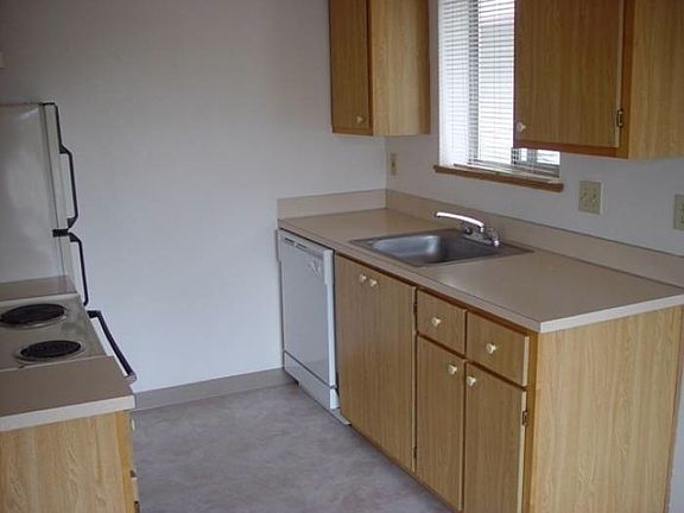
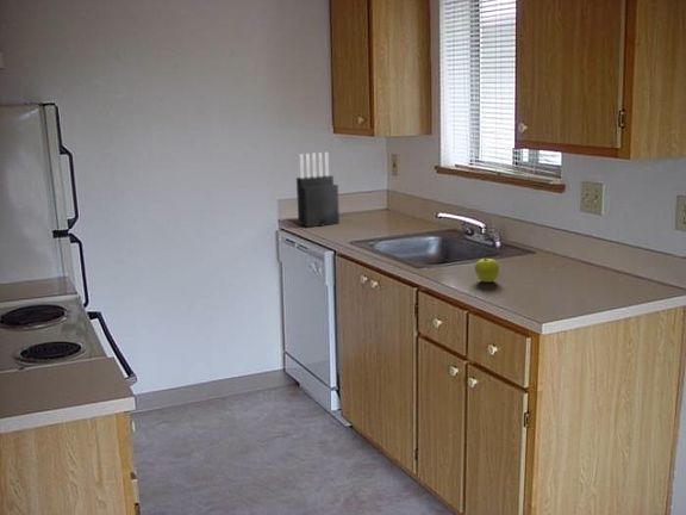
+ fruit (486, 269)
+ knife block (318, 188)
